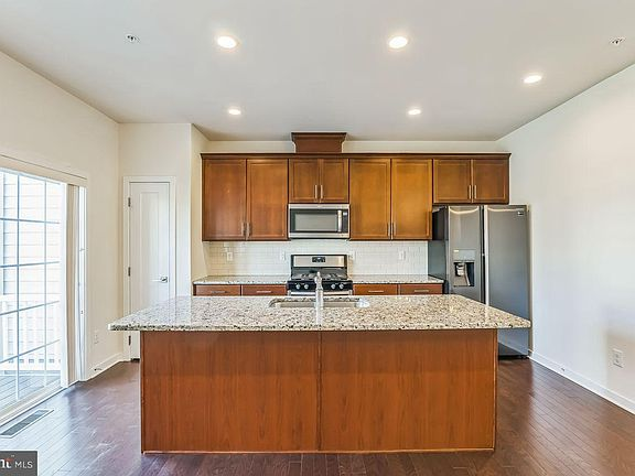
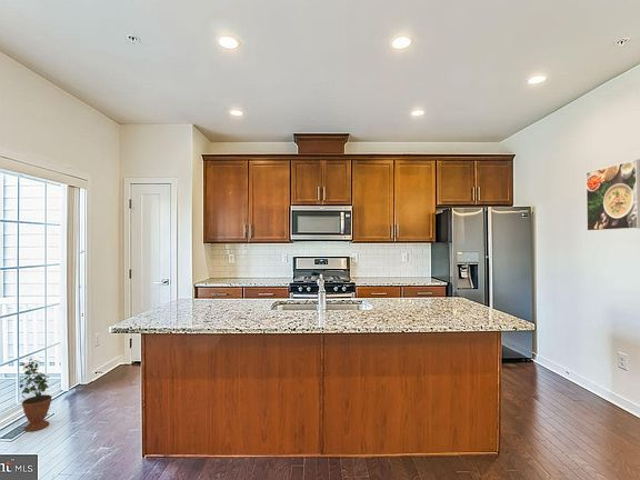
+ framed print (611, 198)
+ potted plant (32, 392)
